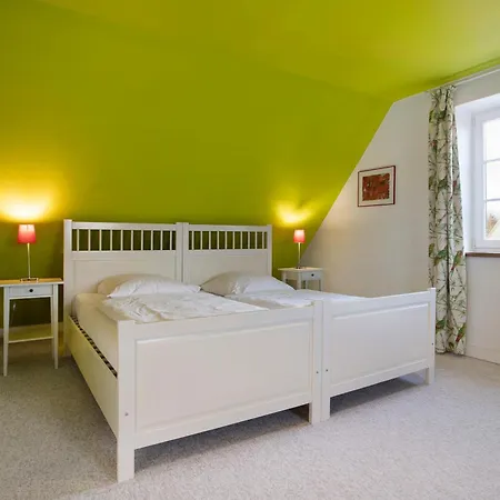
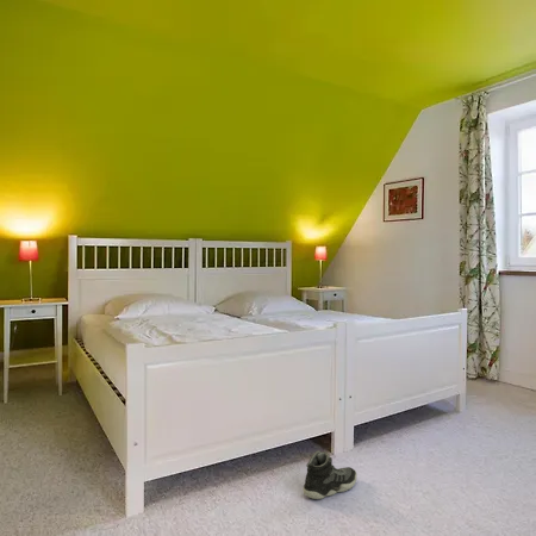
+ sneaker (331, 469)
